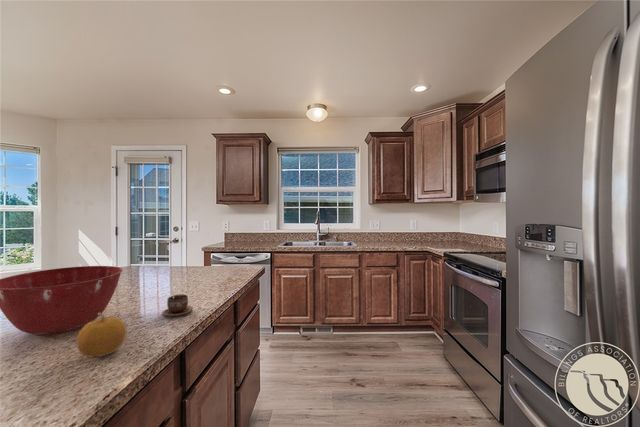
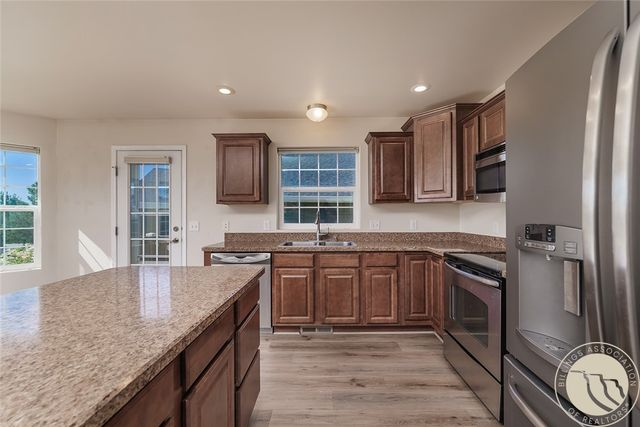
- cup (177, 304)
- fruit (102, 332)
- mixing bowl (63, 300)
